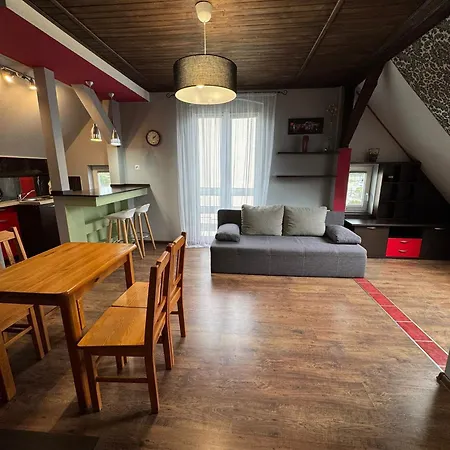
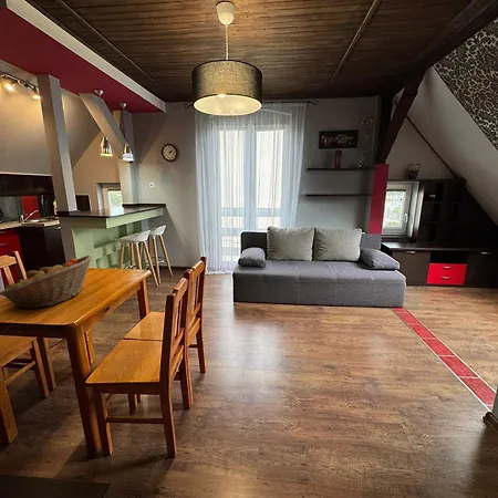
+ fruit basket (52, 279)
